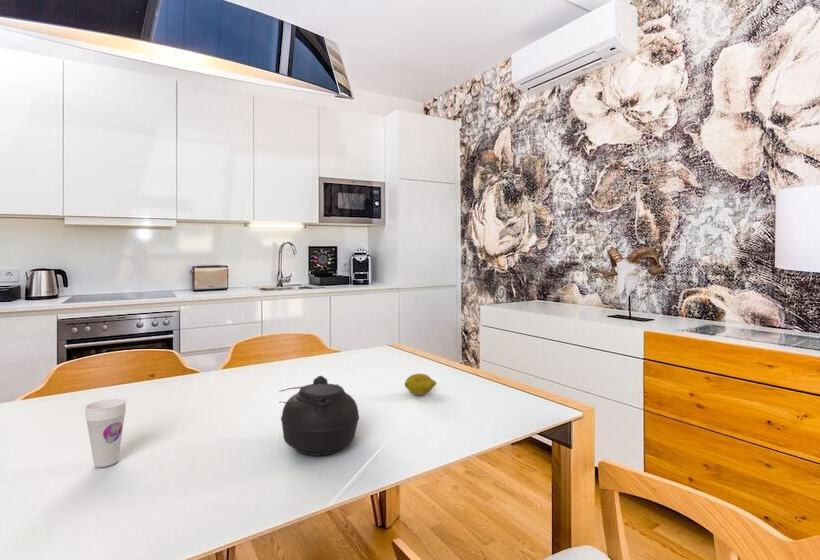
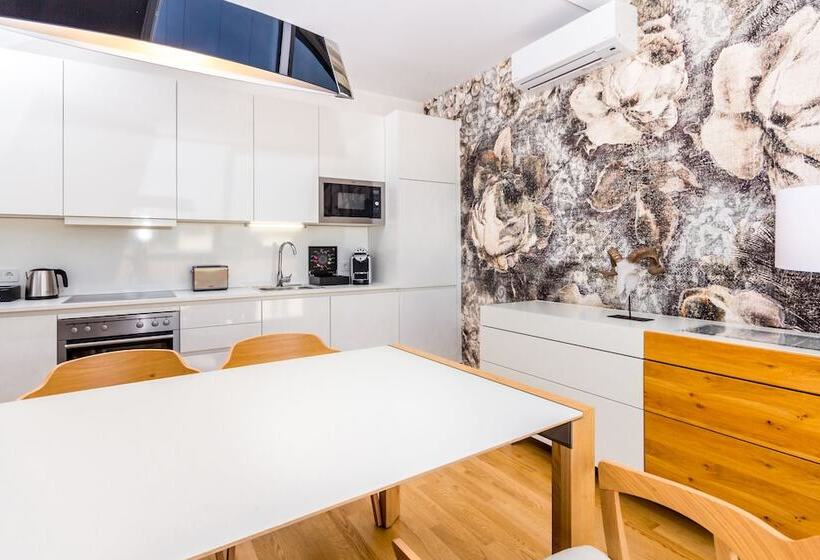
- teapot (320, 414)
- fruit (420, 384)
- cup (106, 433)
